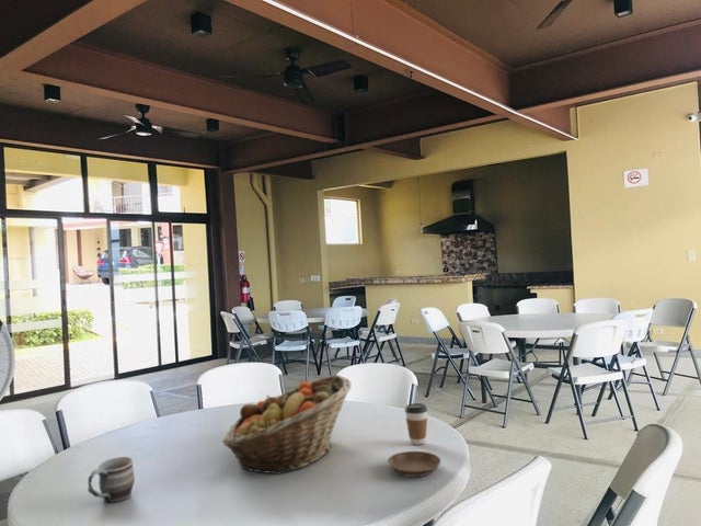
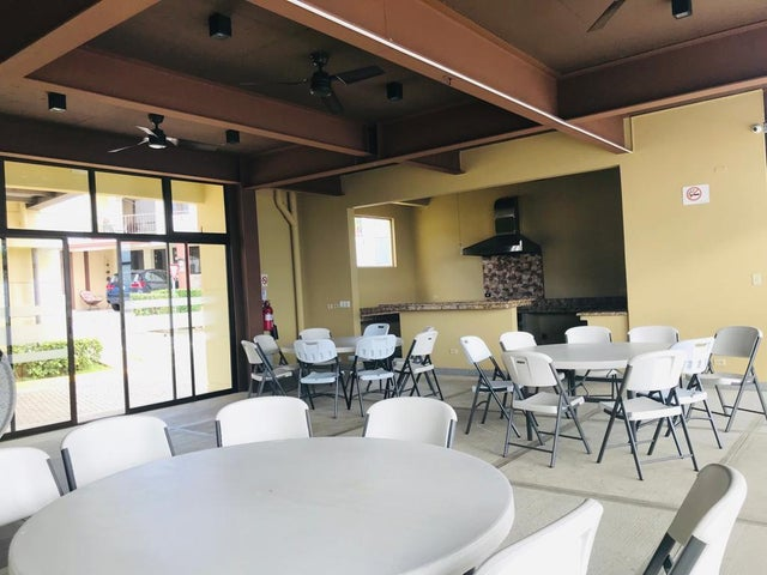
- mug (112, 482)
- saucer (414, 465)
- fruit basket (289, 419)
- coffee cup (416, 423)
